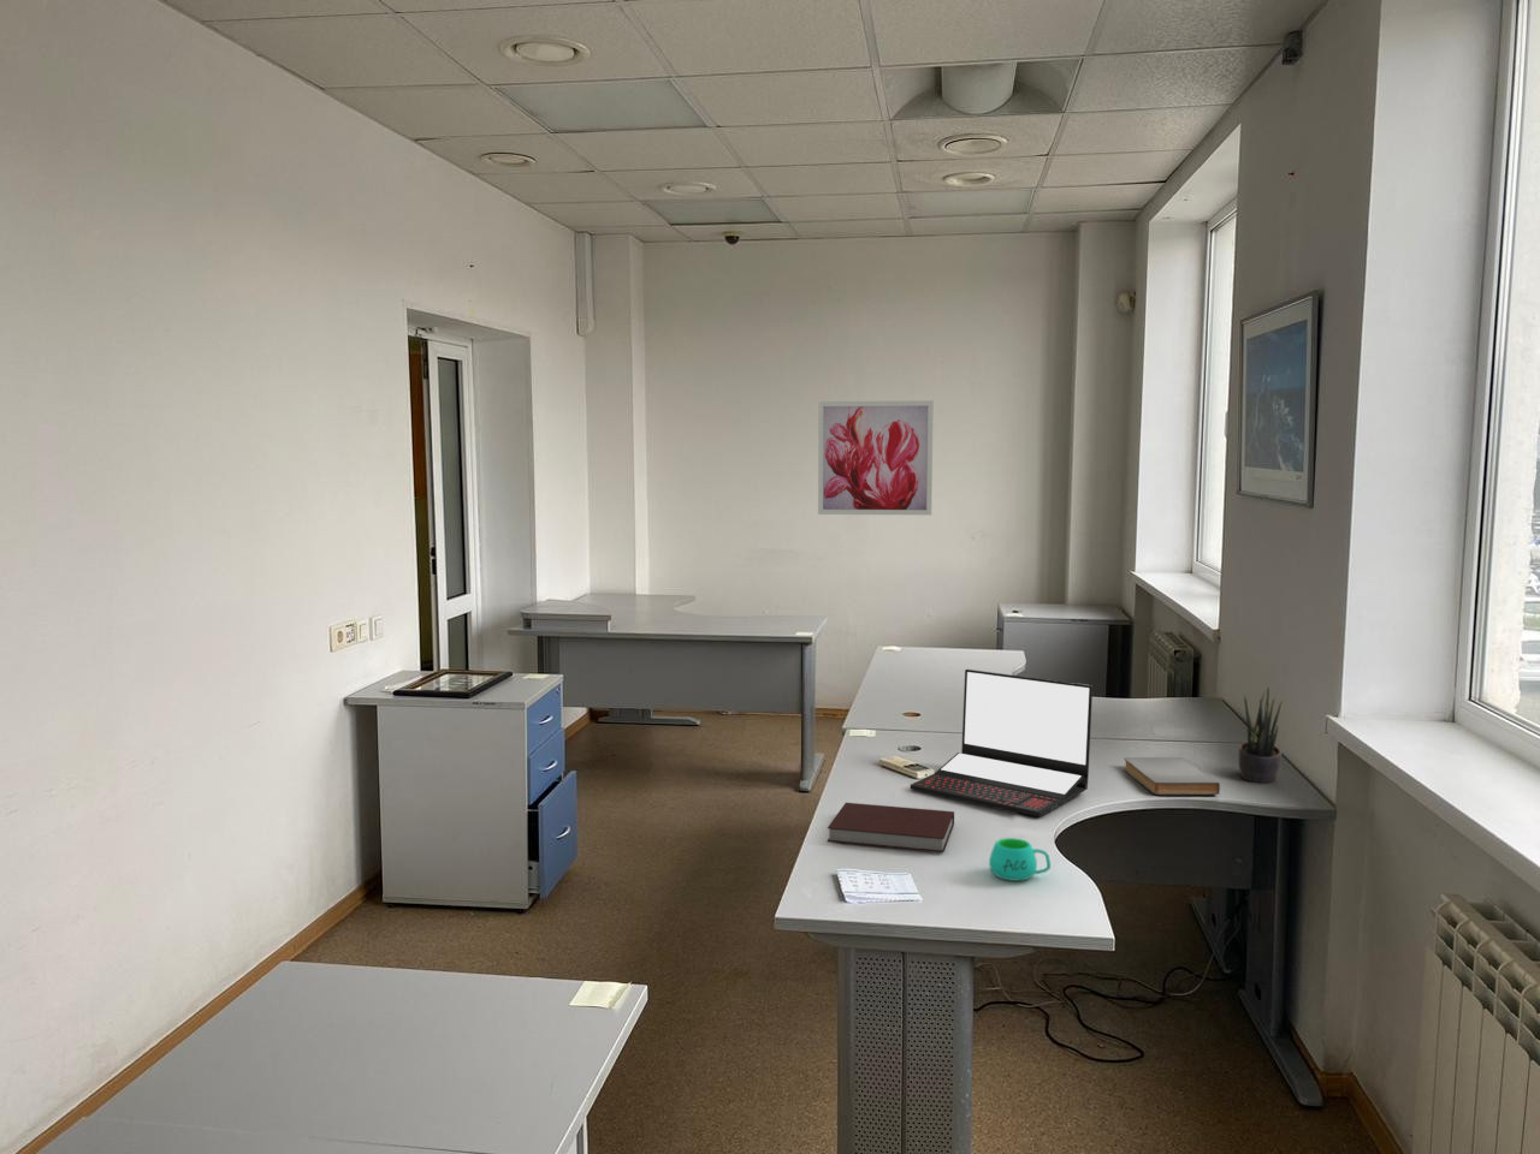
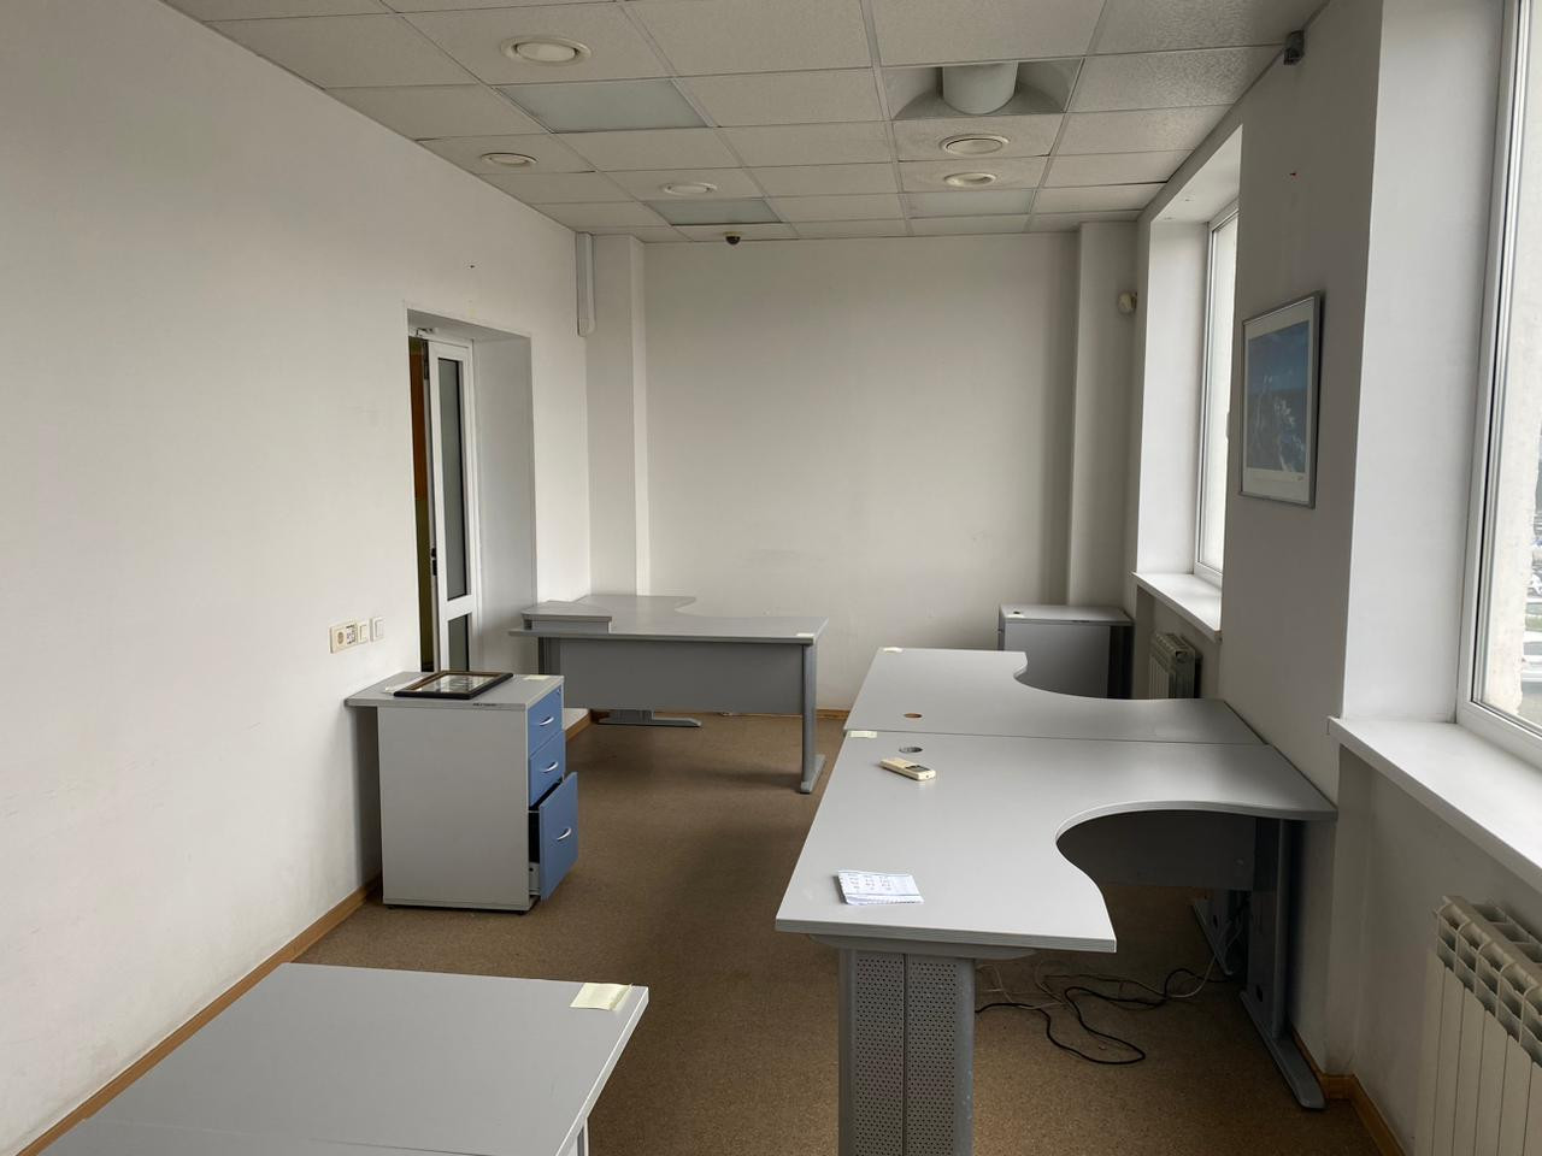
- mug (1019, 859)
- wall art (874, 458)
- notebook (891, 825)
- potted plant (1261, 735)
- laptop (1000, 738)
- book (1168, 775)
